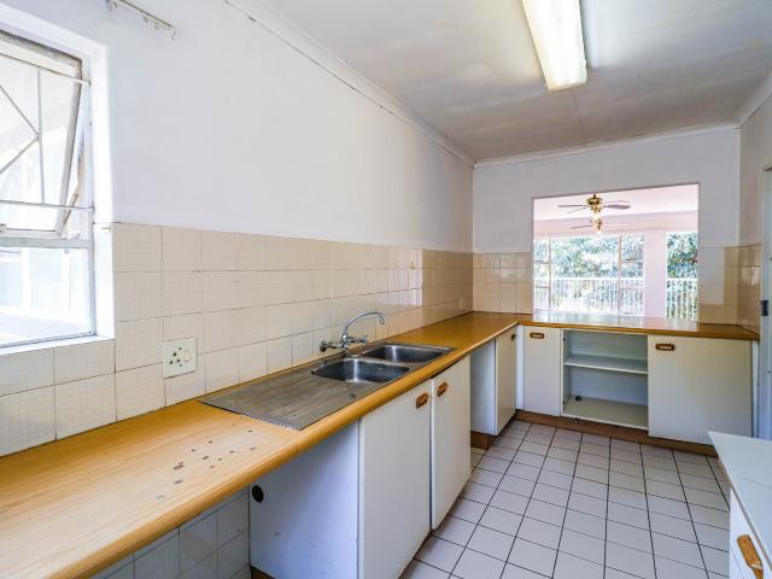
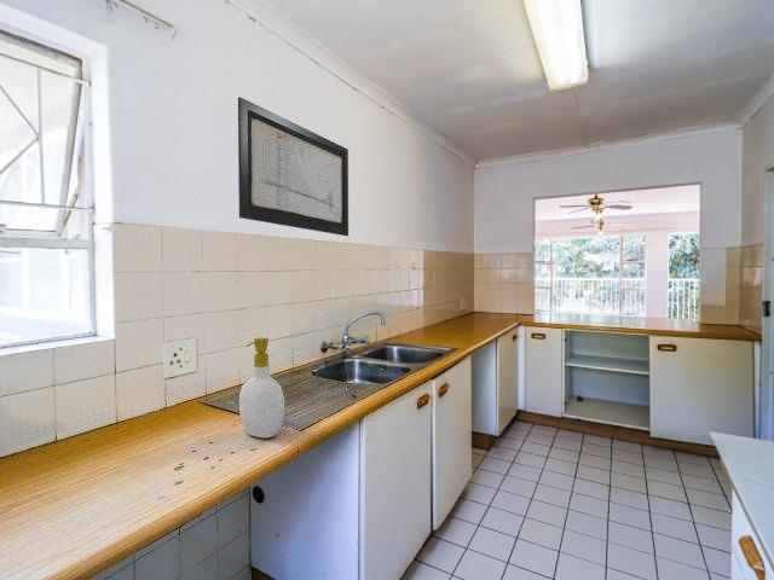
+ wall art (301, 178)
+ soap bottle (260, 387)
